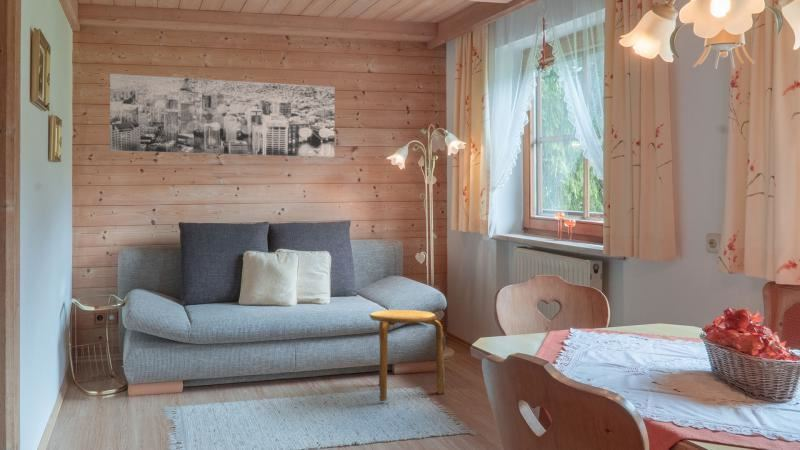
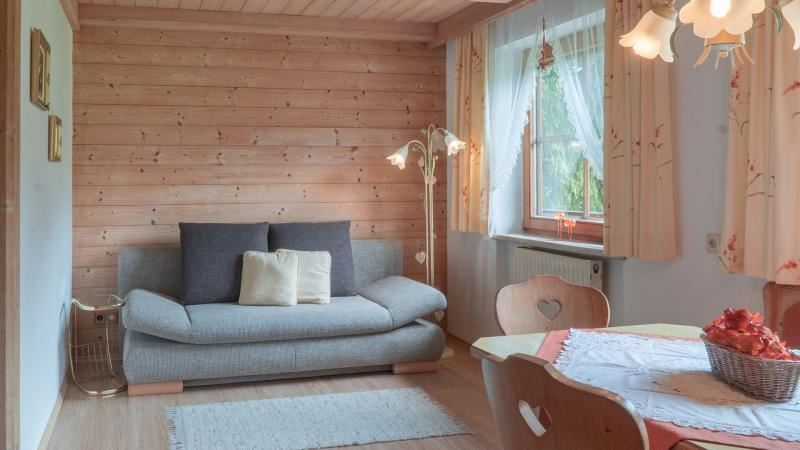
- stool (386, 352)
- wall art (227, 117)
